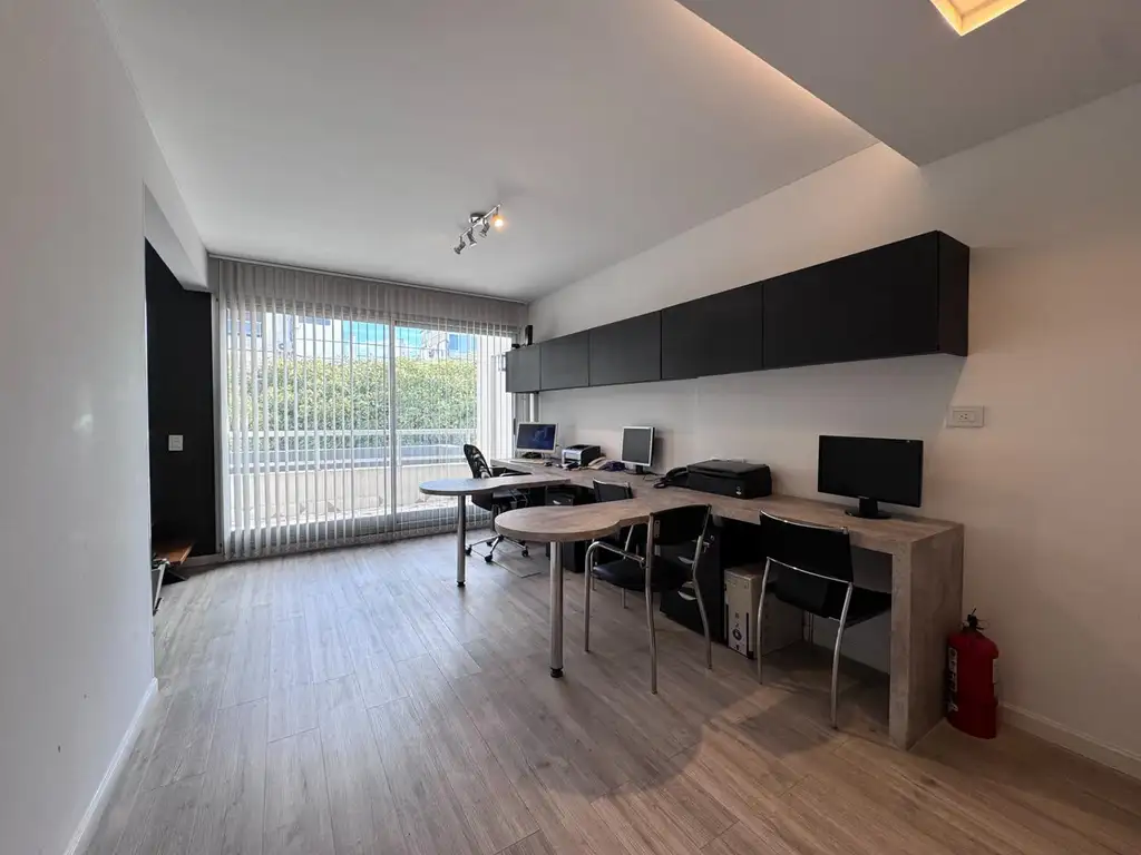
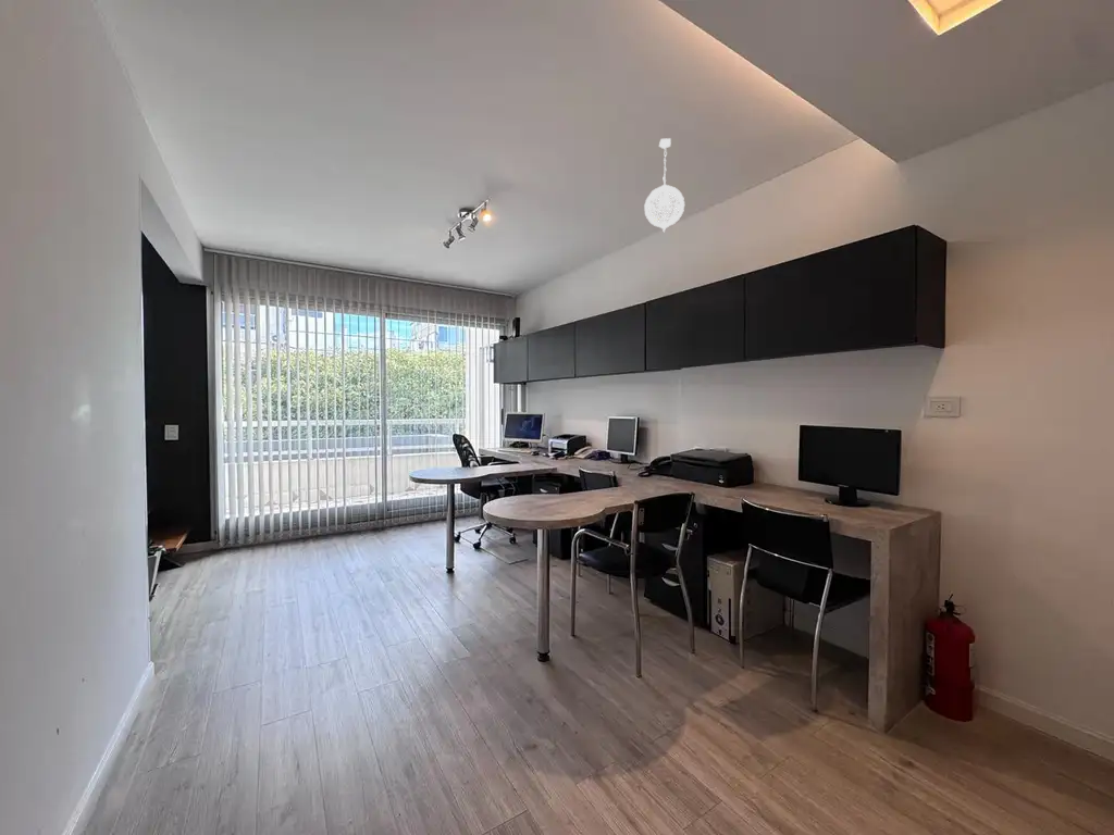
+ pendant light (664, 187)
